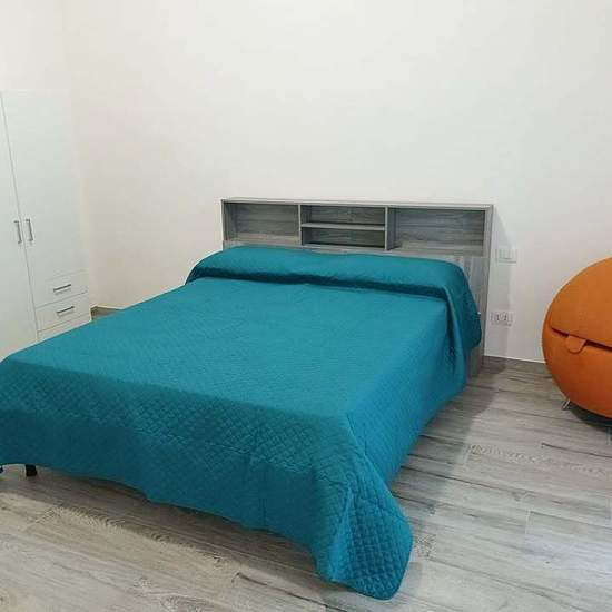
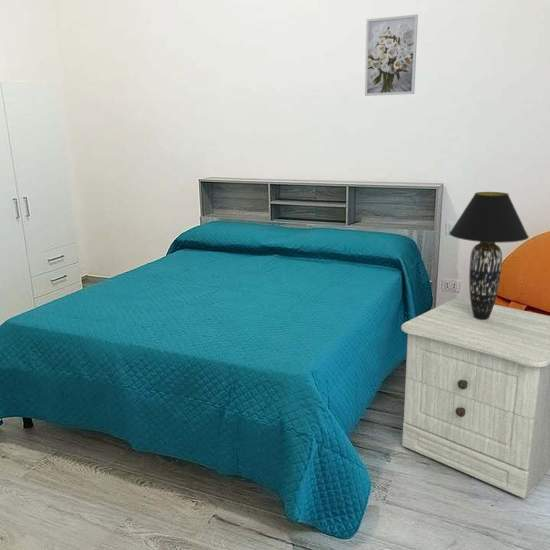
+ nightstand (486, 388)
+ table lamp (486, 257)
+ wall art (390, 56)
